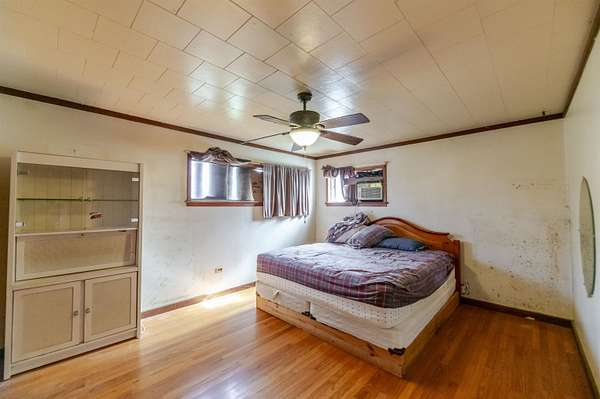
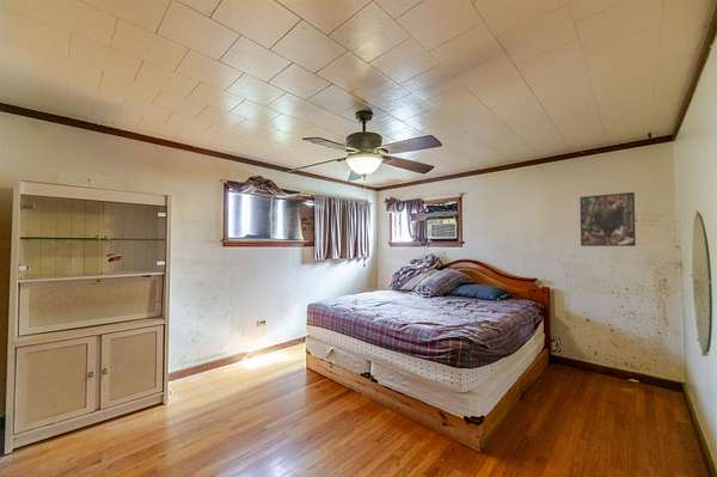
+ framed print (606, 220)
